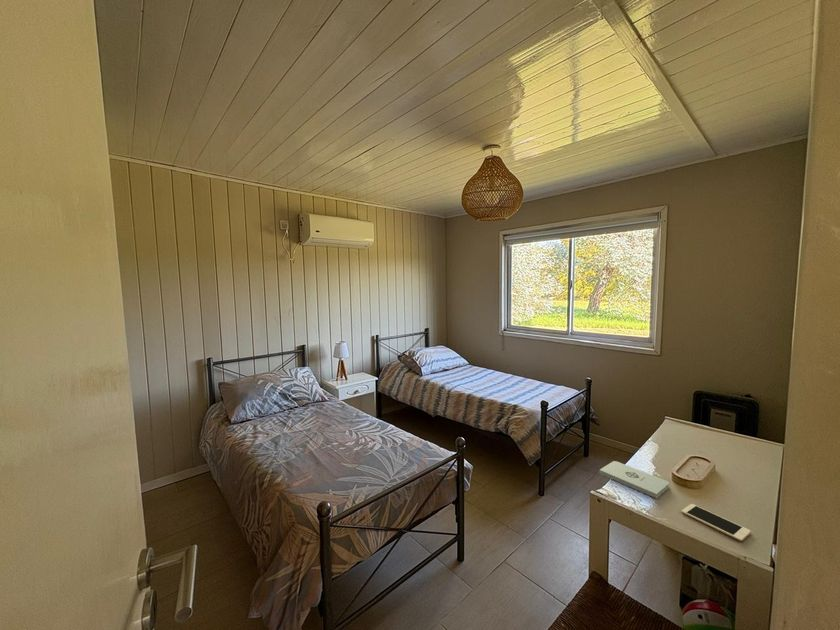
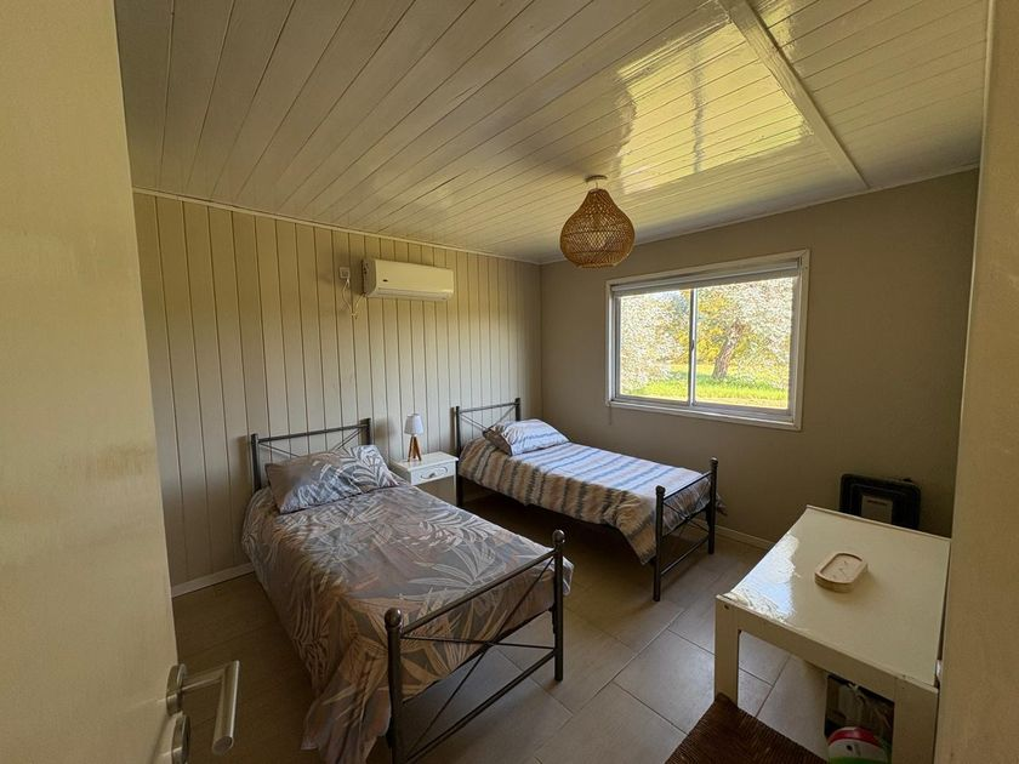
- cell phone (714, 521)
- notepad (633, 477)
